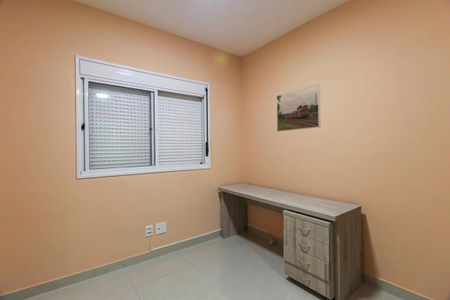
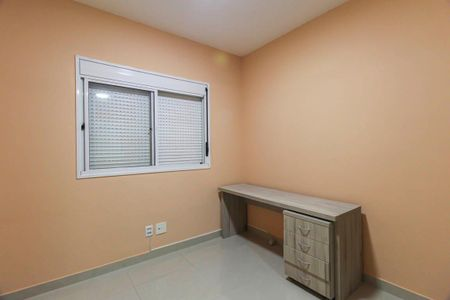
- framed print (296, 110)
